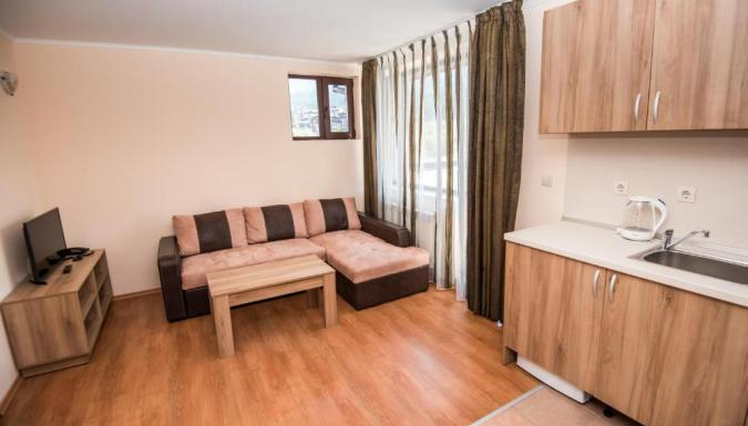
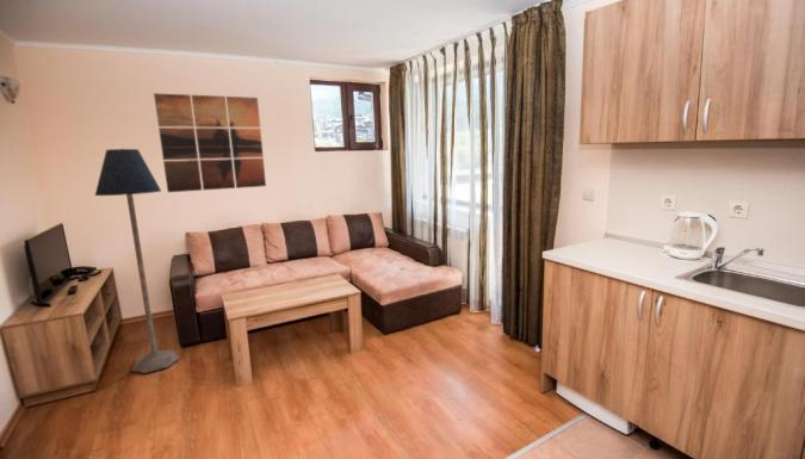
+ wall art (213, 143)
+ floor lamp (138, 260)
